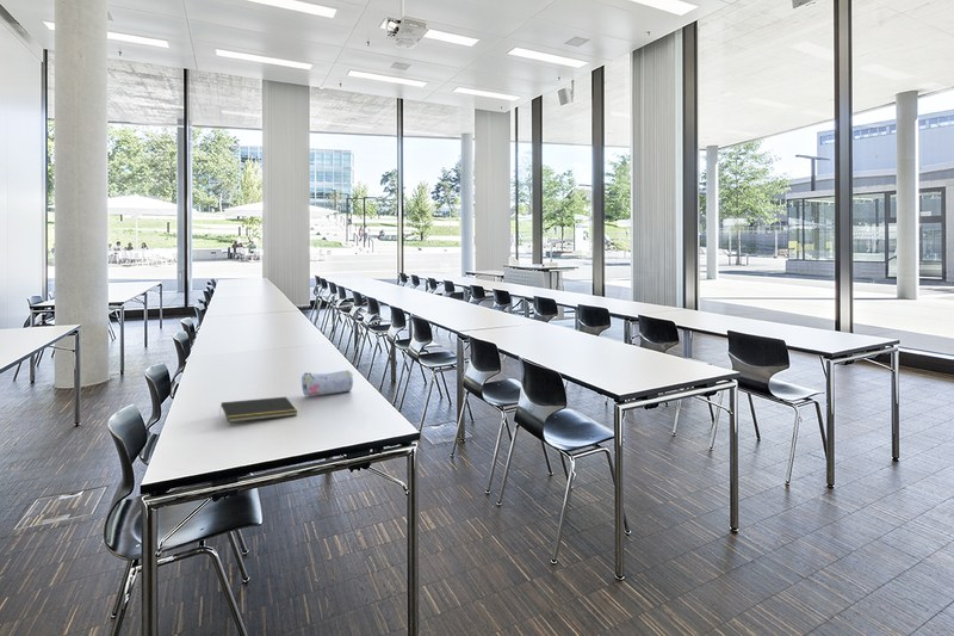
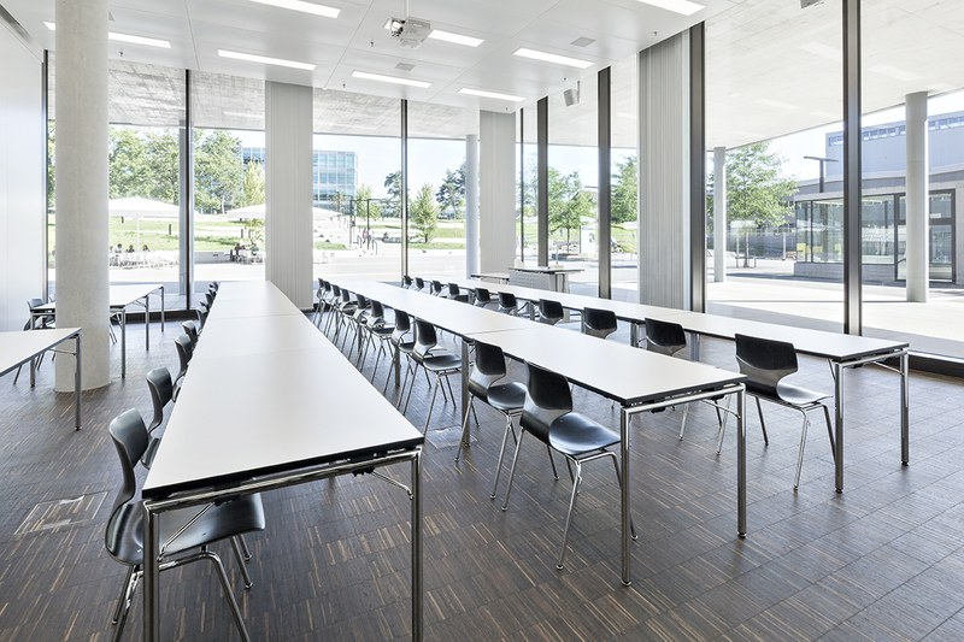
- pencil case (327, 382)
- notepad (259, 408)
